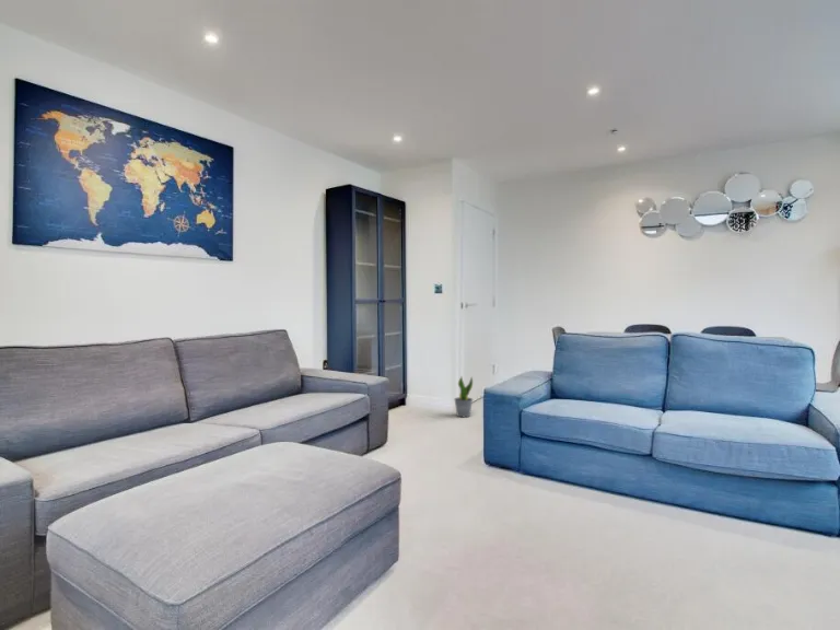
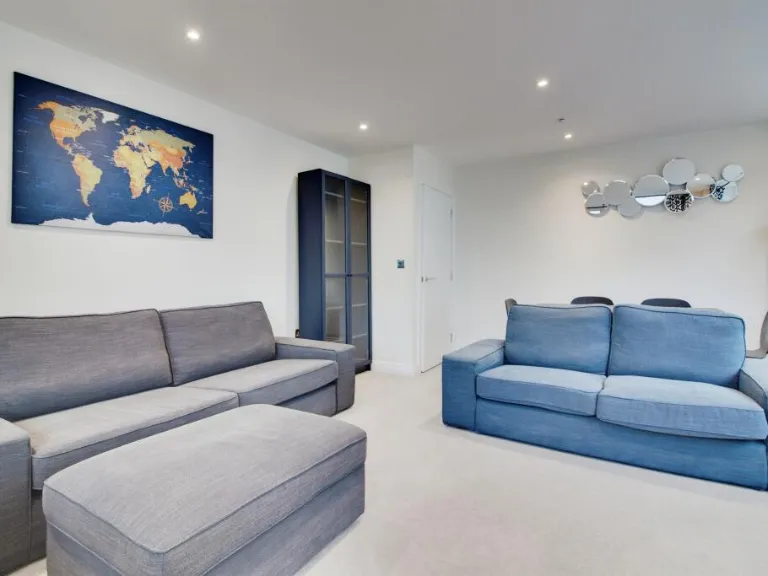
- potted plant (463, 395)
